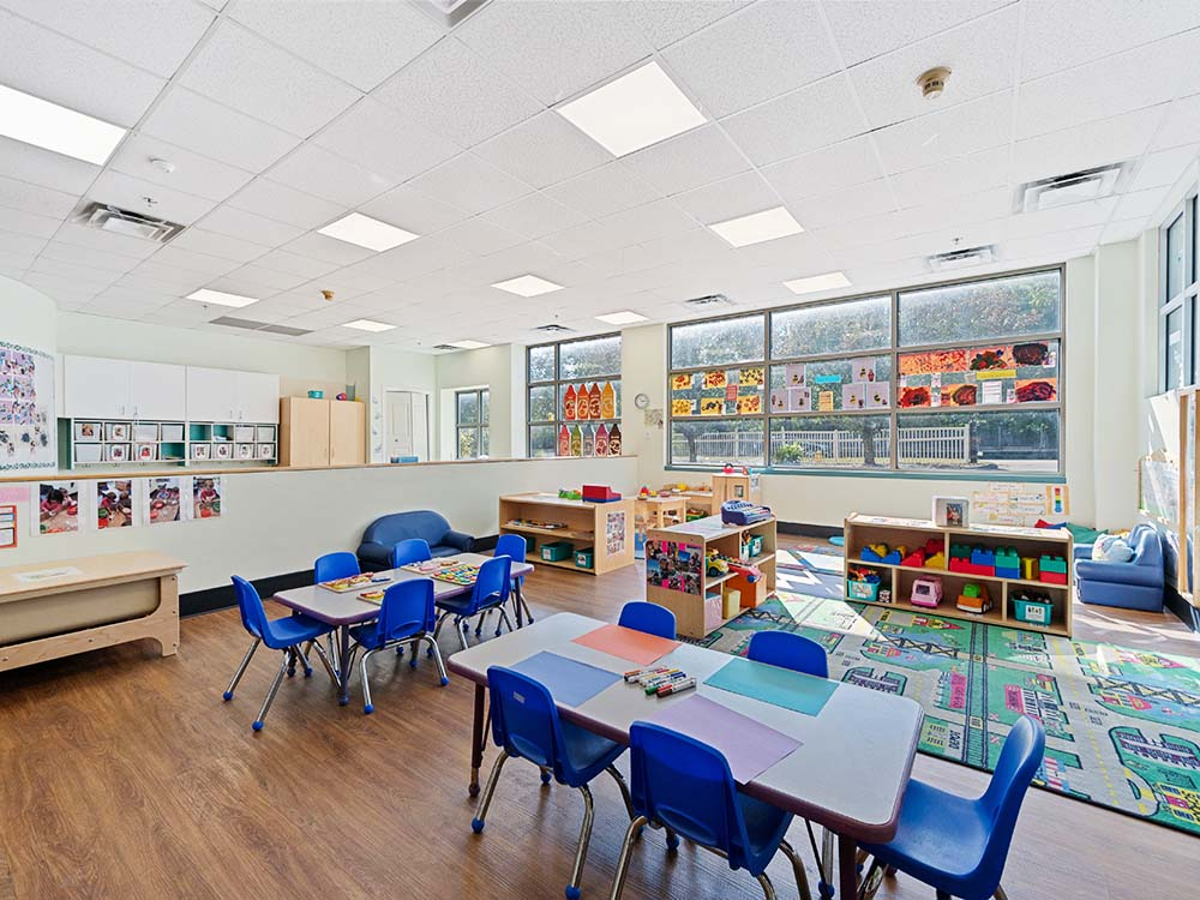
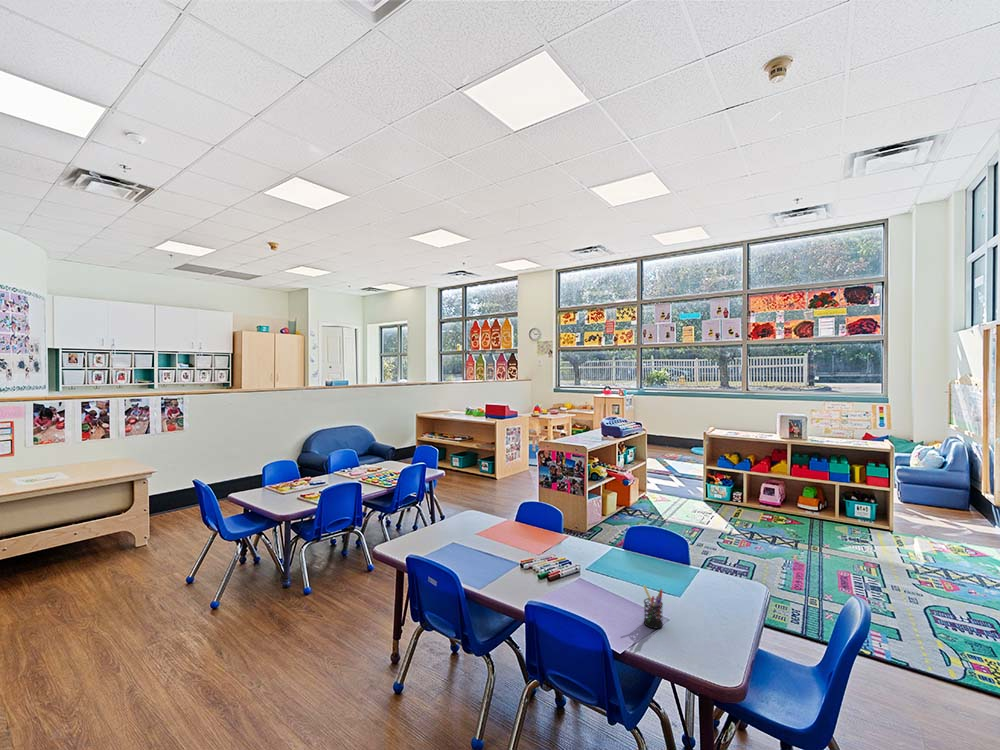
+ pen holder (655, 605)
